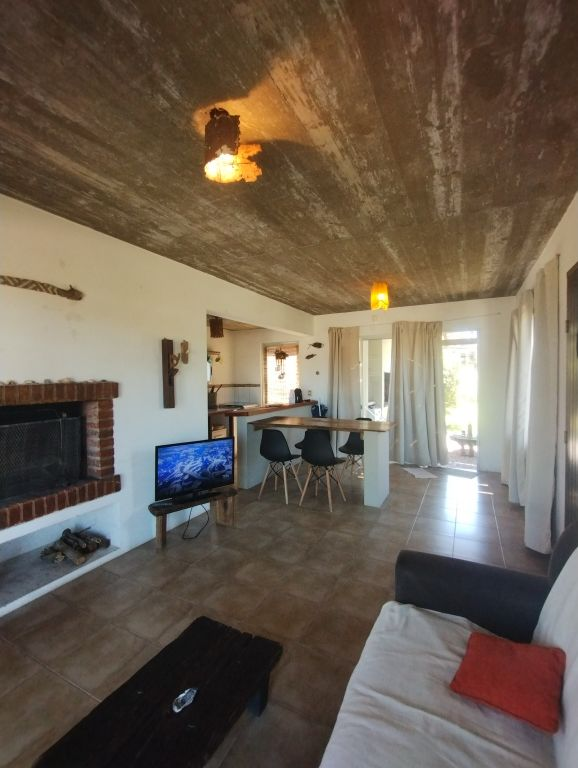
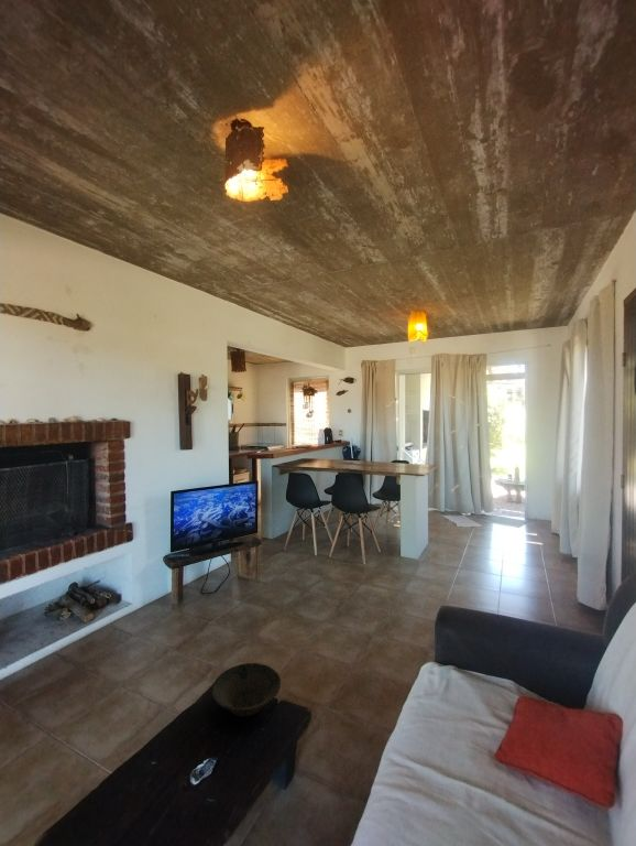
+ bowl (246, 694)
